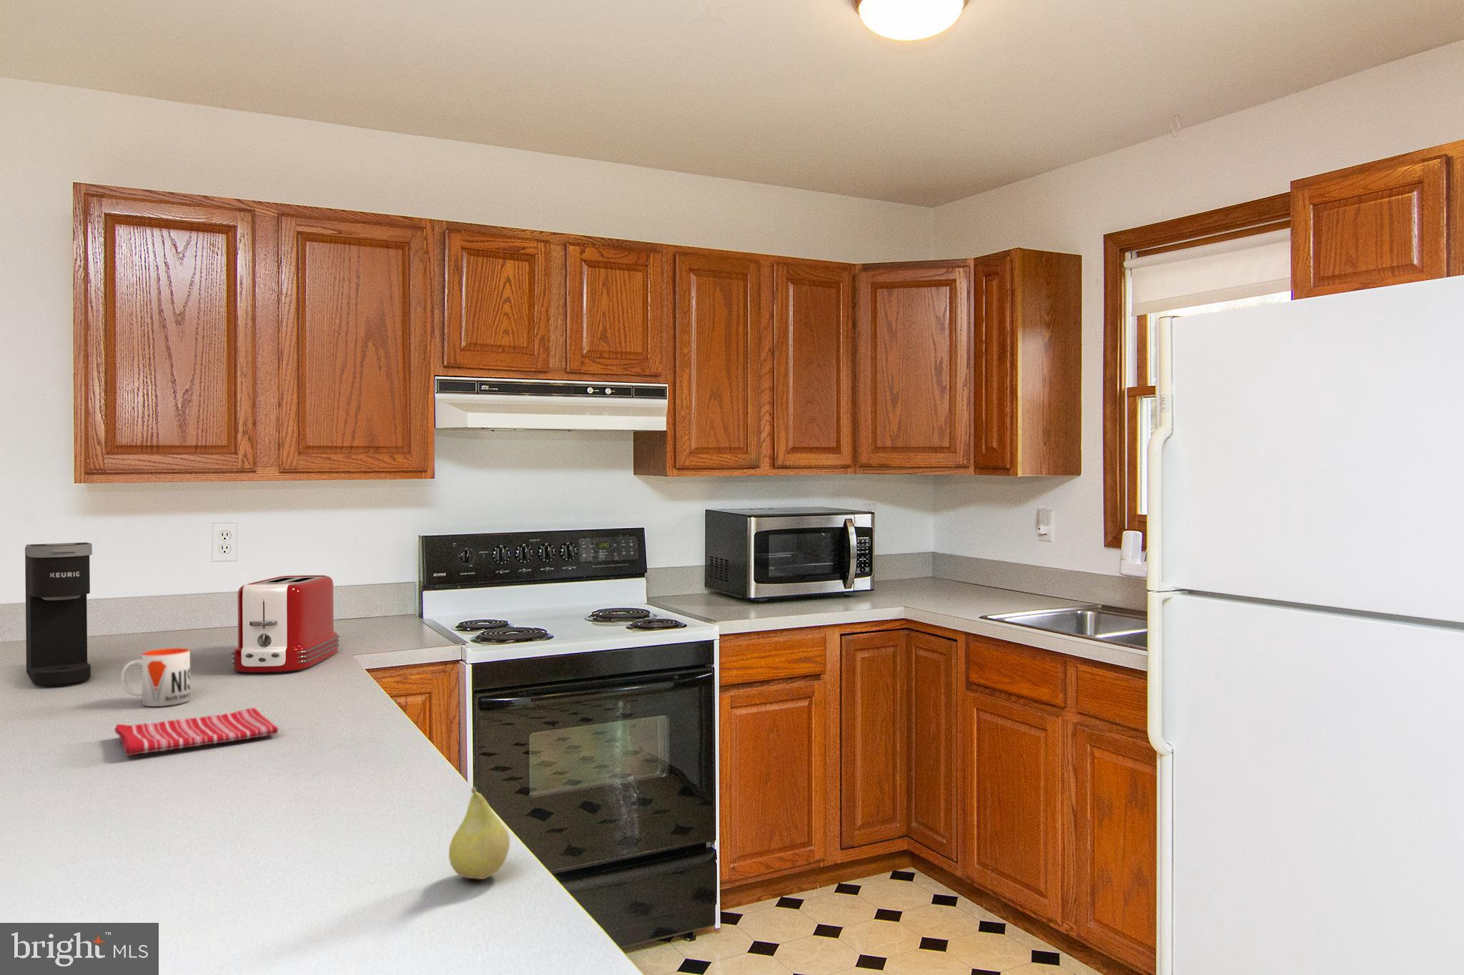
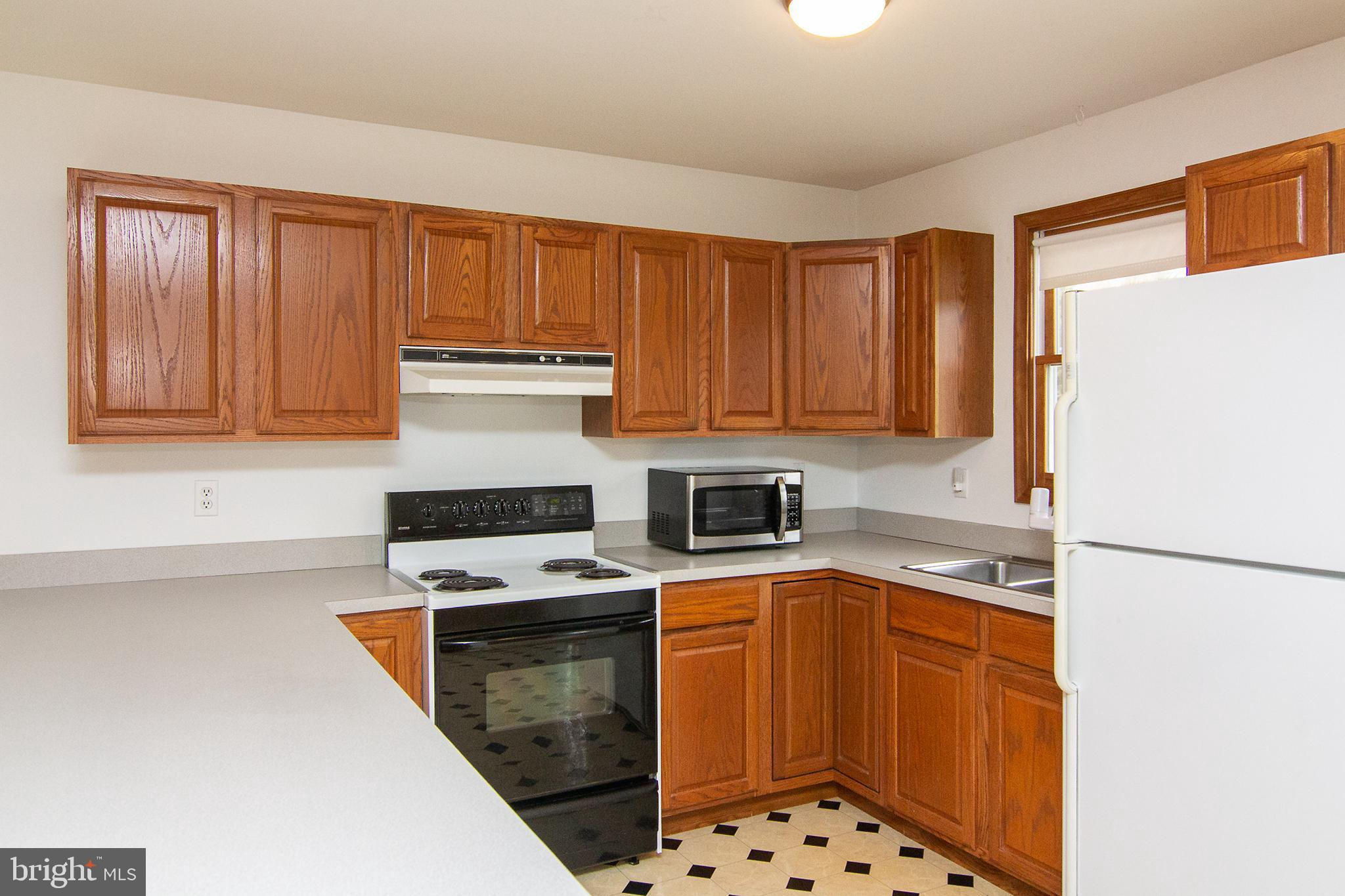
- toaster (287, 620)
- dish towel (196, 730)
- fruit (478, 828)
- mug (156, 677)
- coffee maker (58, 609)
